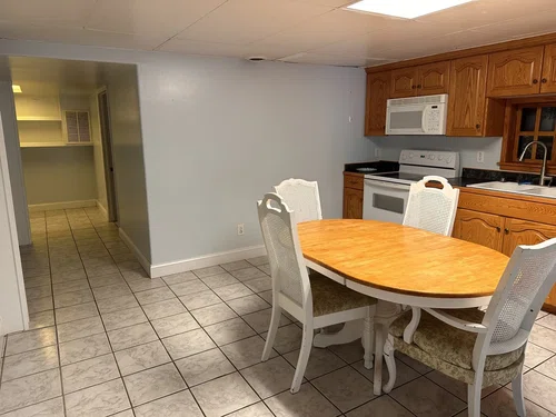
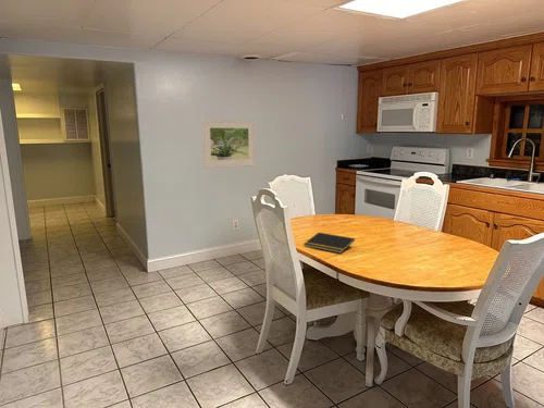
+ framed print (230, 144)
+ notepad (329, 242)
